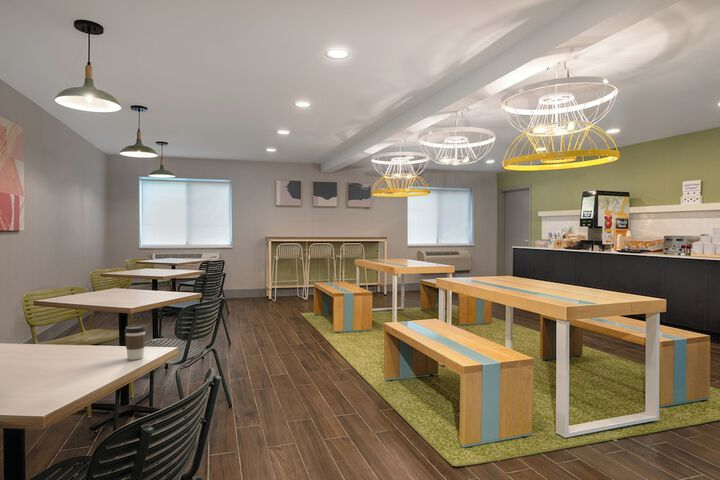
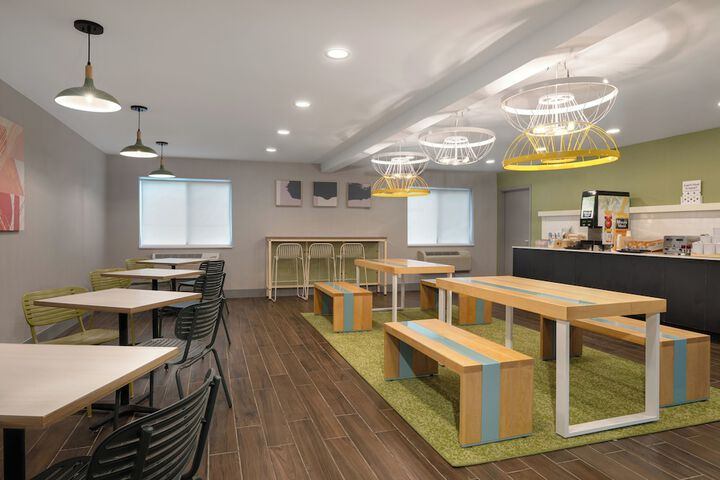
- coffee cup (135, 342)
